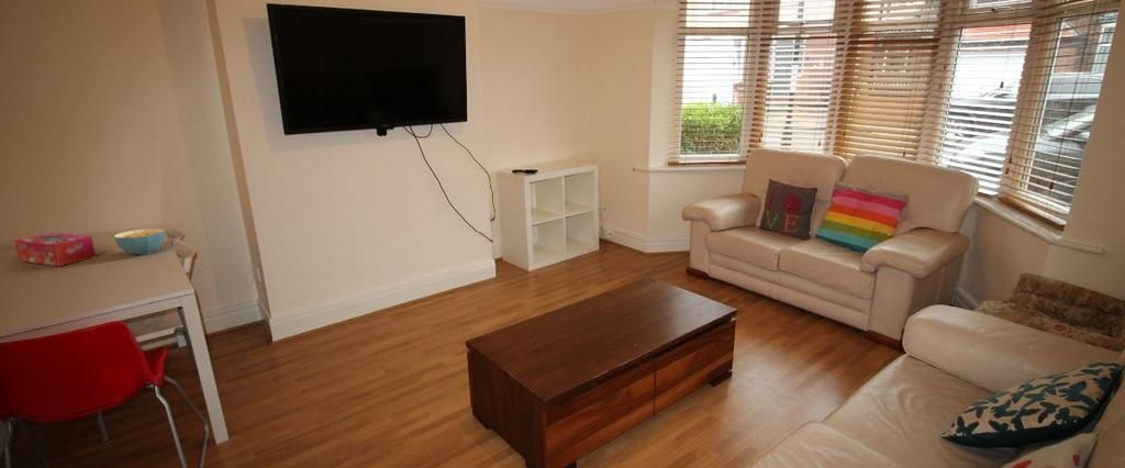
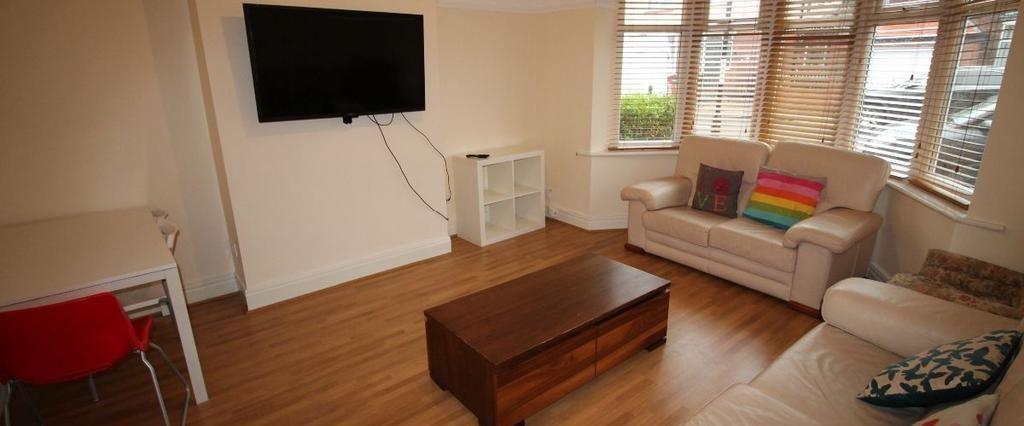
- cereal bowl (141, 243)
- tissue box (55, 248)
